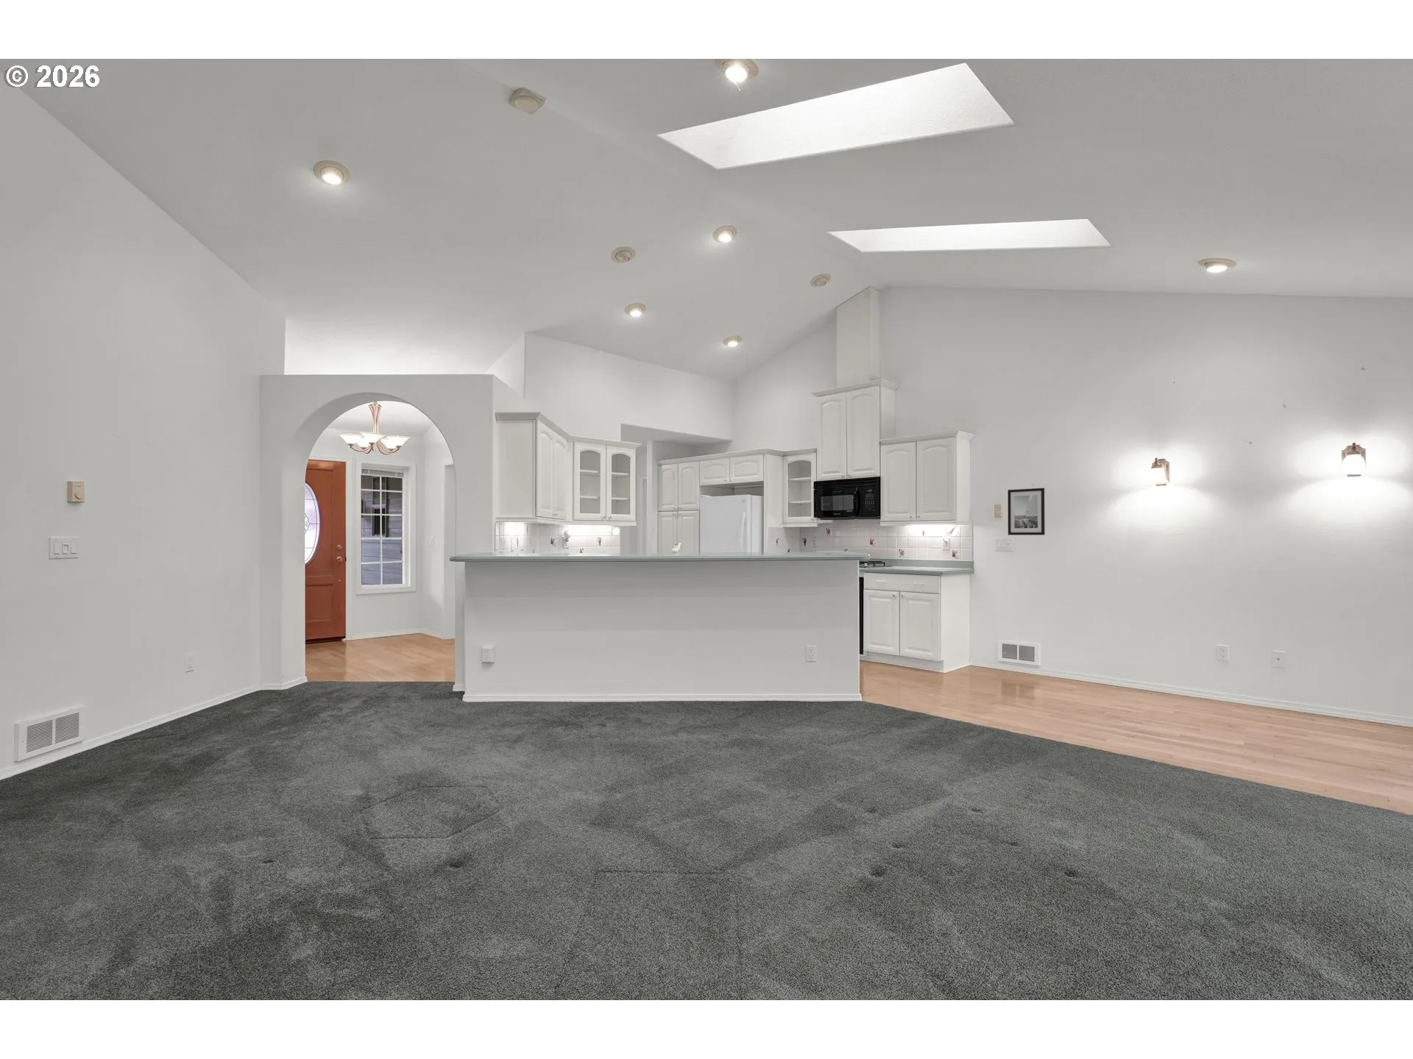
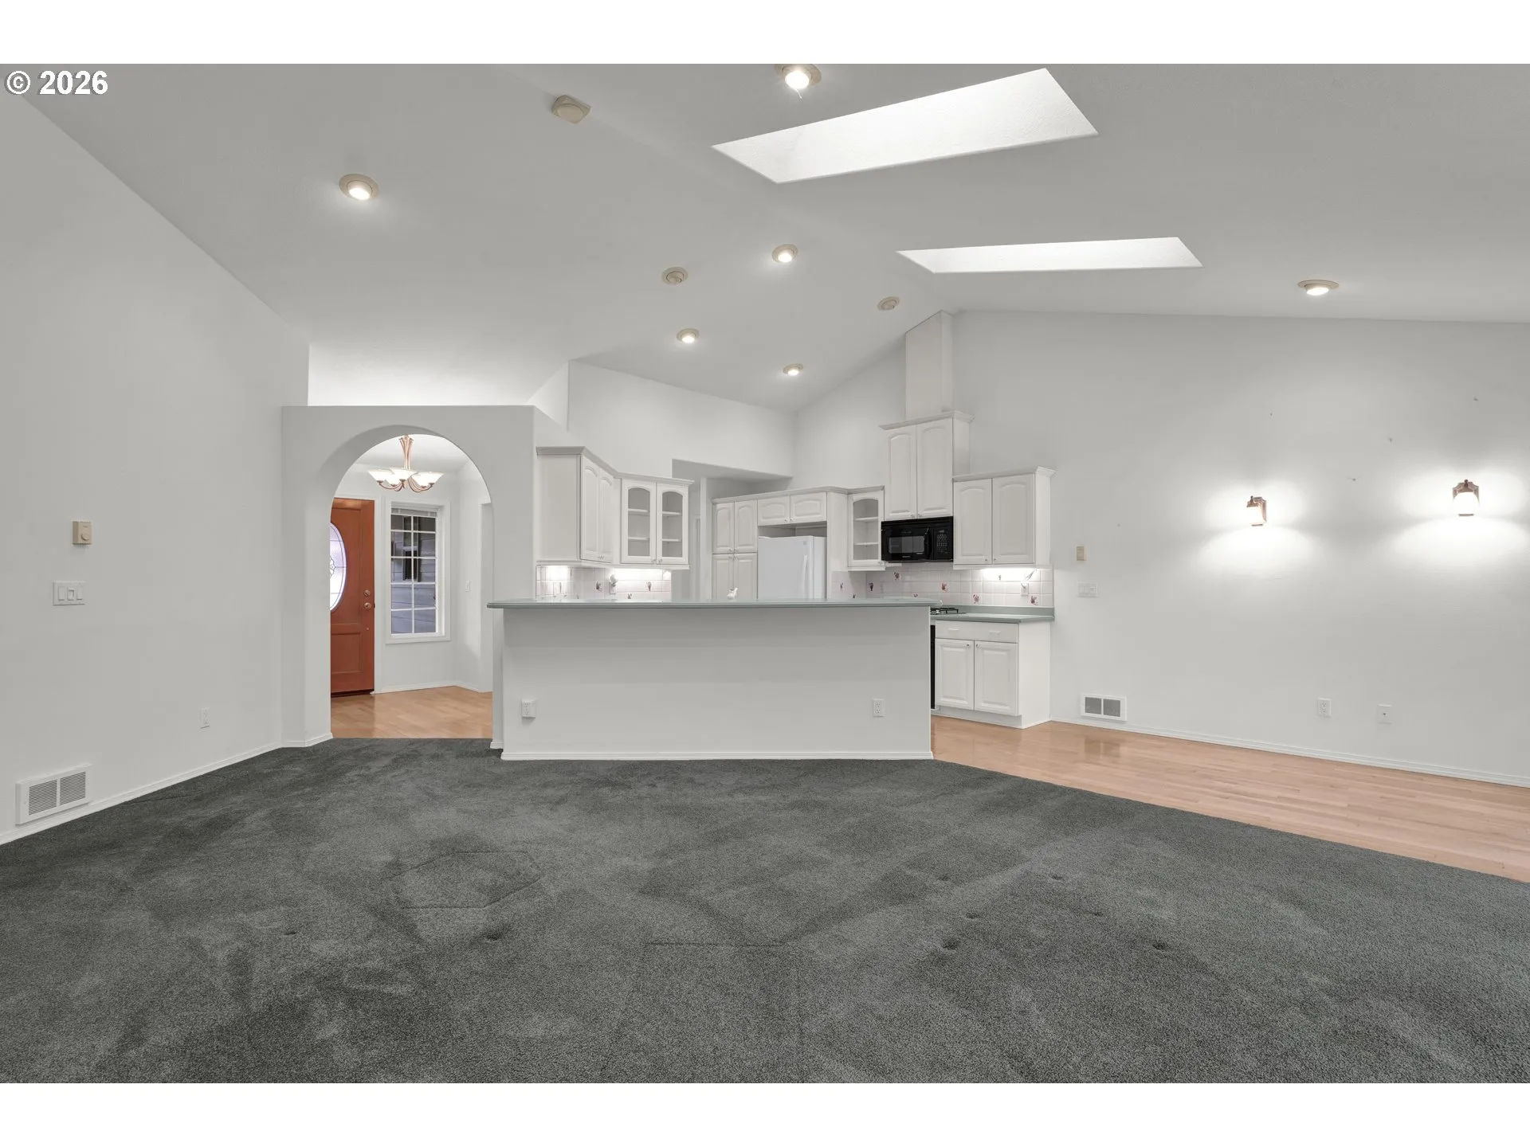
- wall art (1026, 512)
